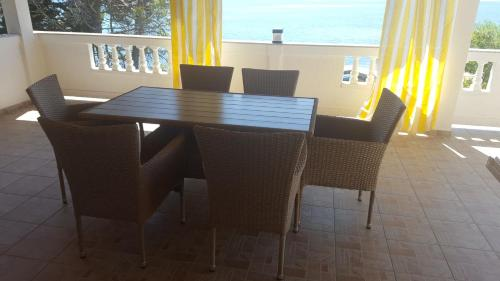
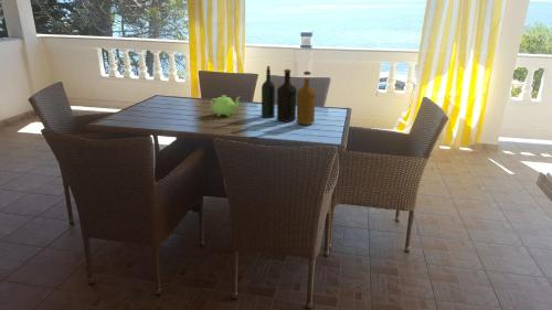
+ teakettle (225, 105)
+ bottle (288, 94)
